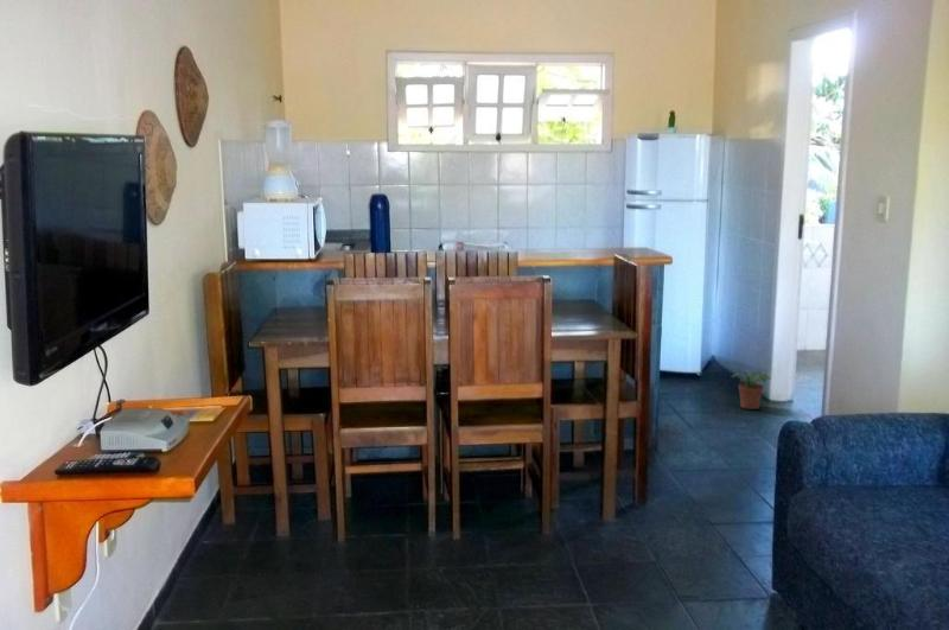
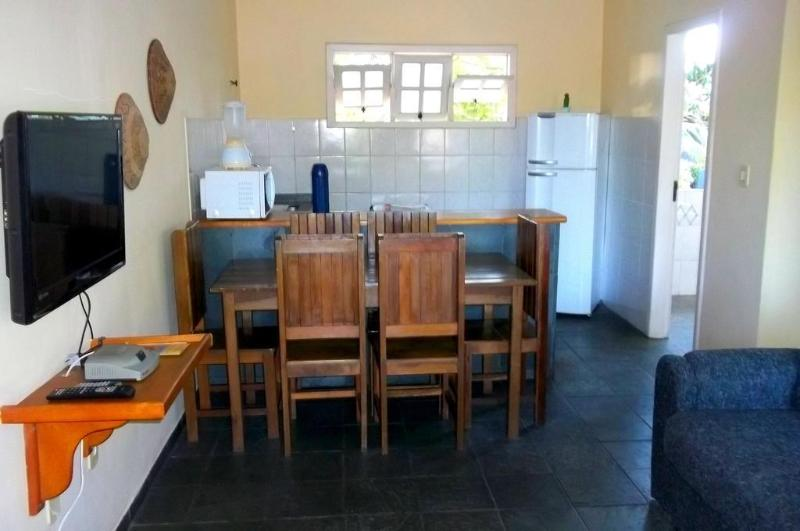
- potted plant (749, 389)
